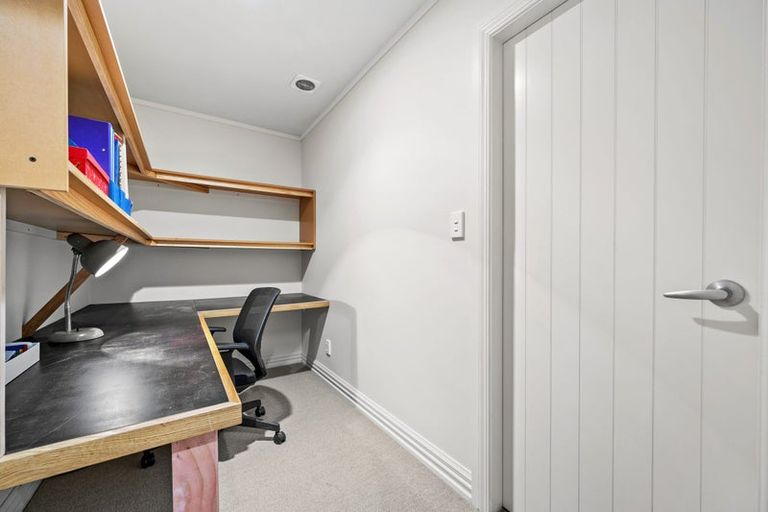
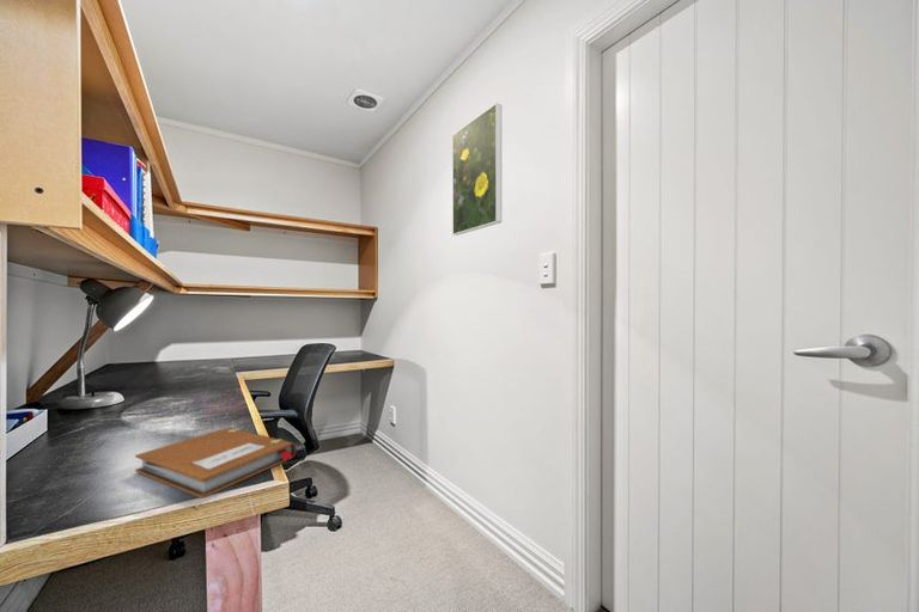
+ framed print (475, 175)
+ notebook (221, 455)
